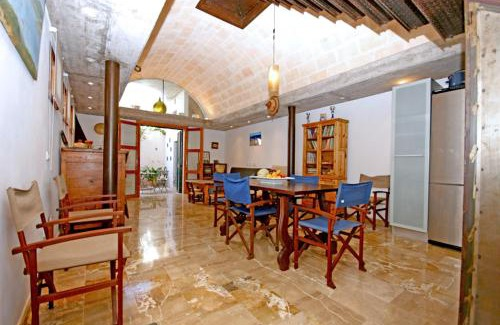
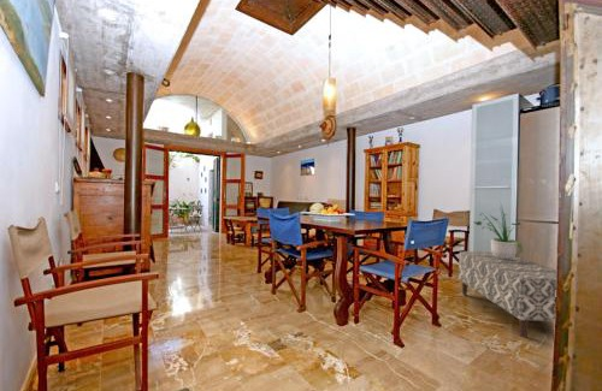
+ bench (510, 288)
+ potted plant (495, 227)
